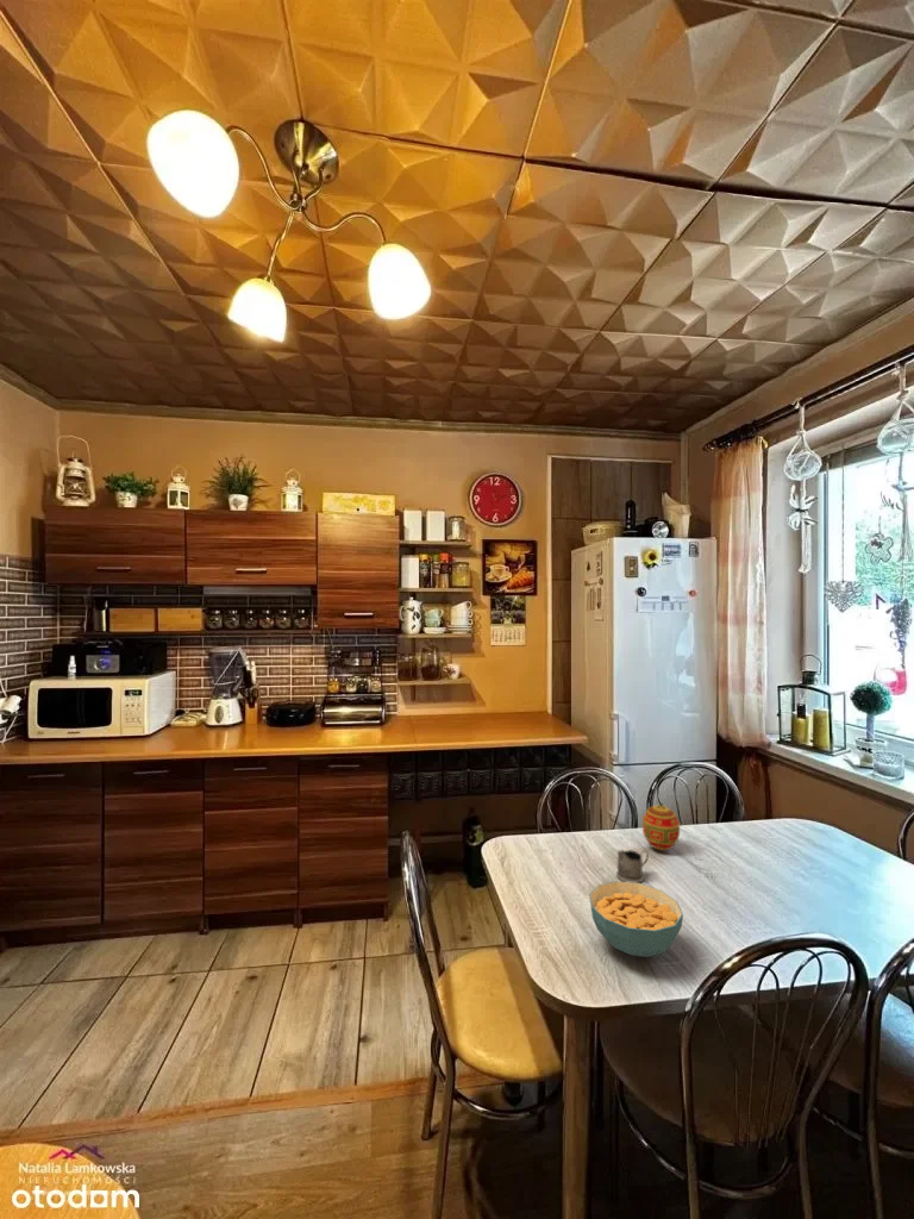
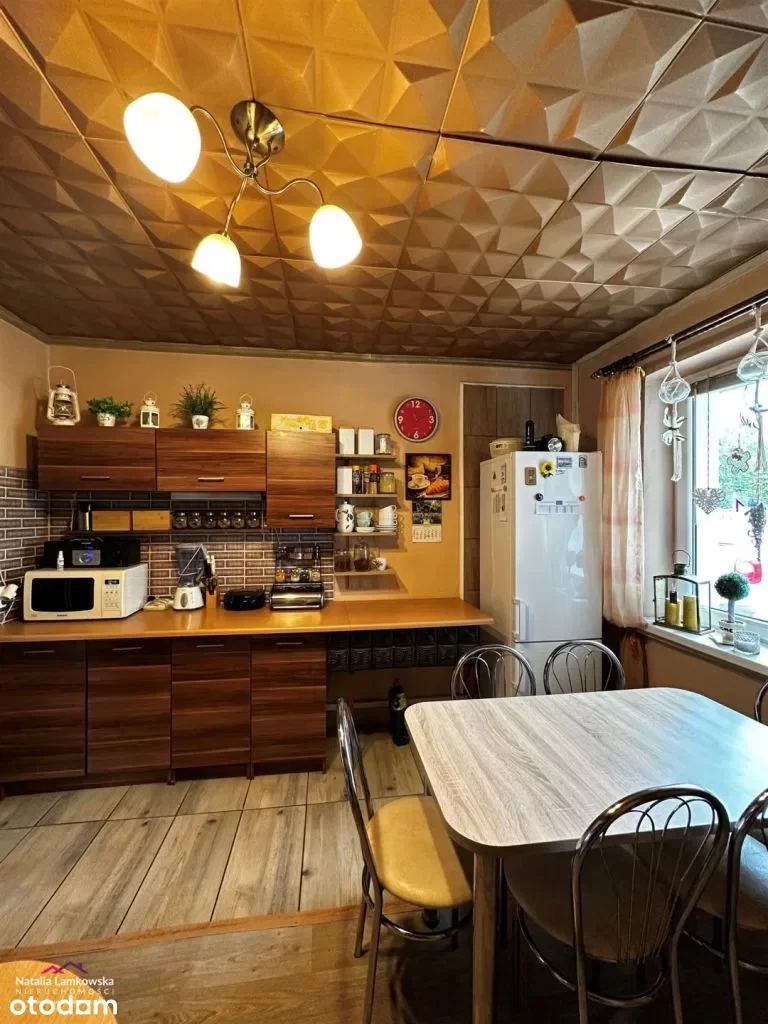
- decorative egg (661, 825)
- tea glass holder (633, 862)
- cereal bowl (634, 925)
